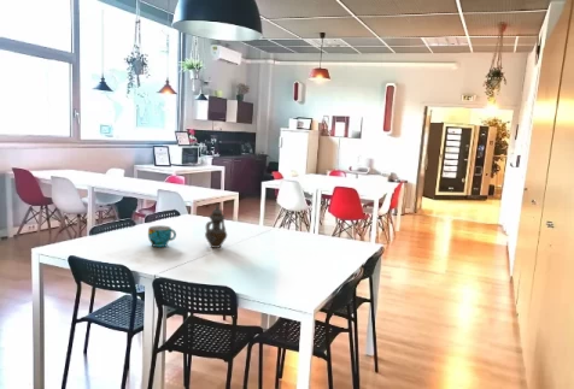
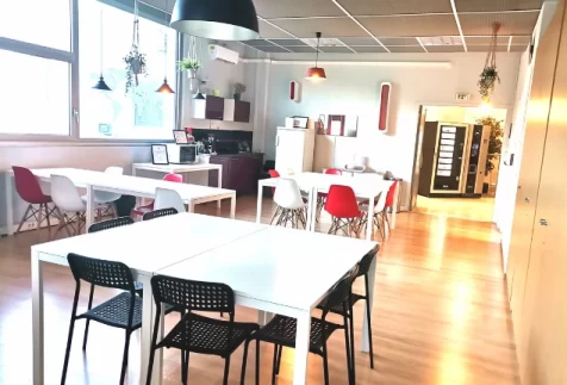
- teapot (216, 225)
- cup (160, 236)
